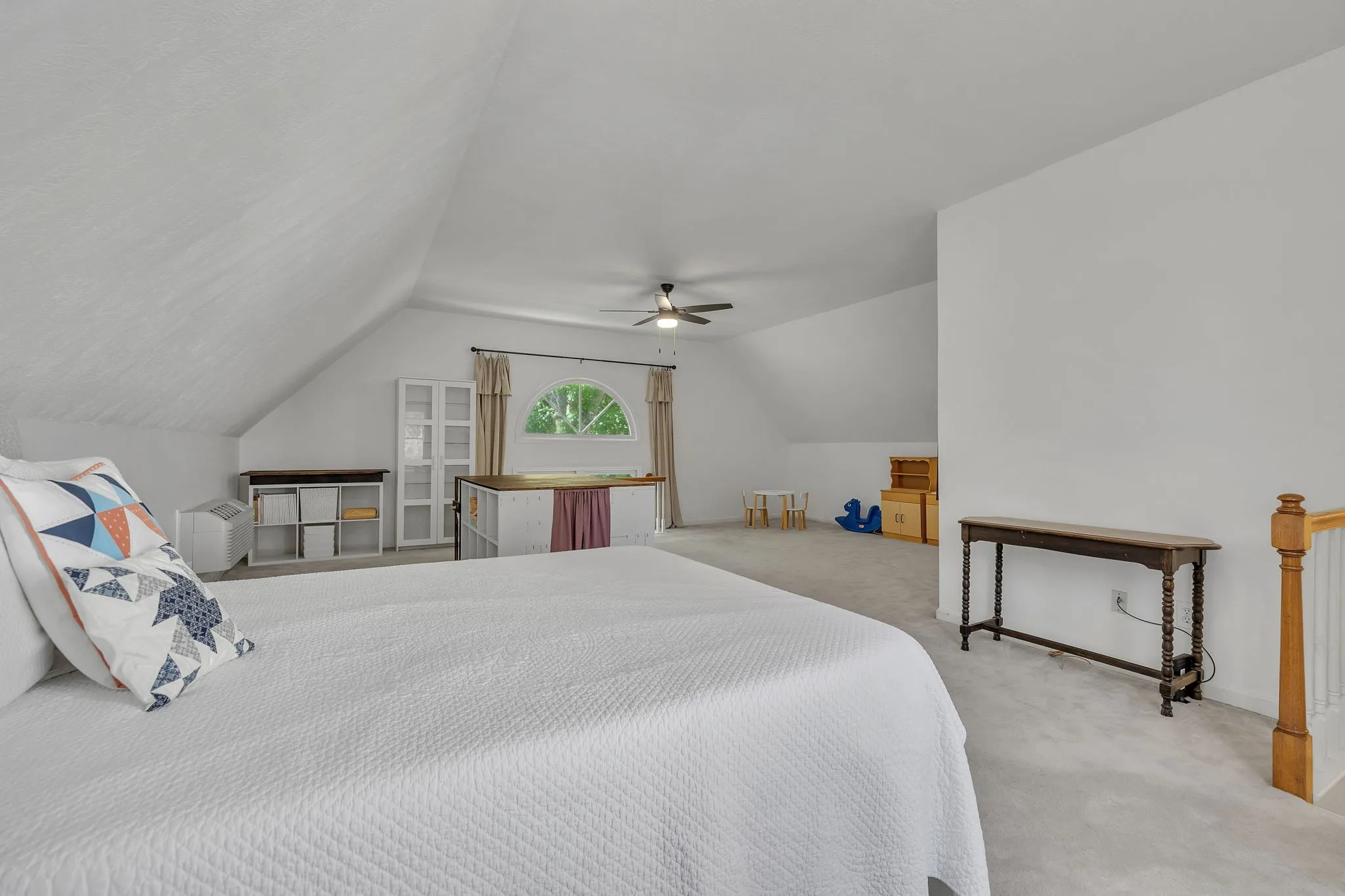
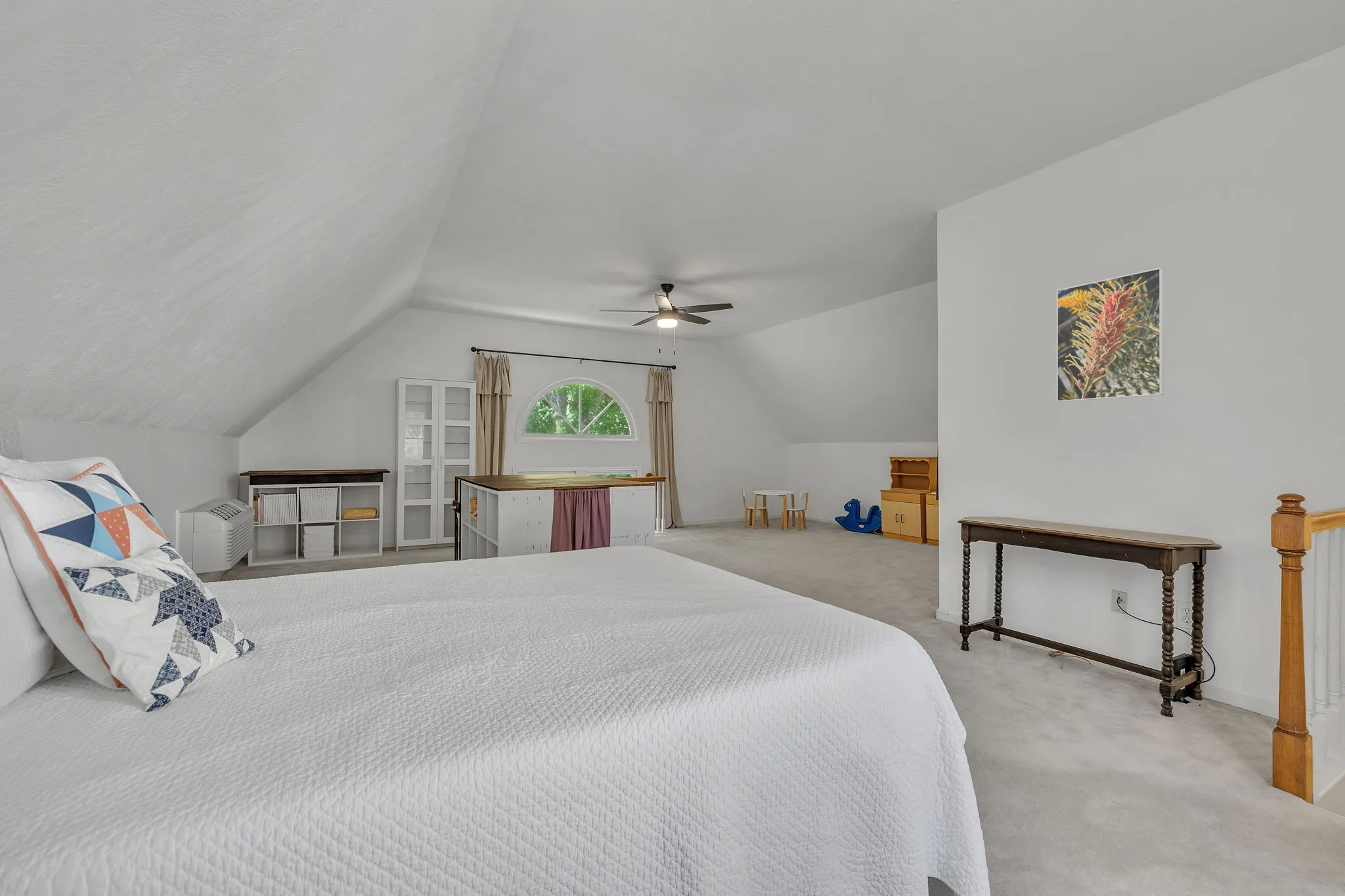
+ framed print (1107, 339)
